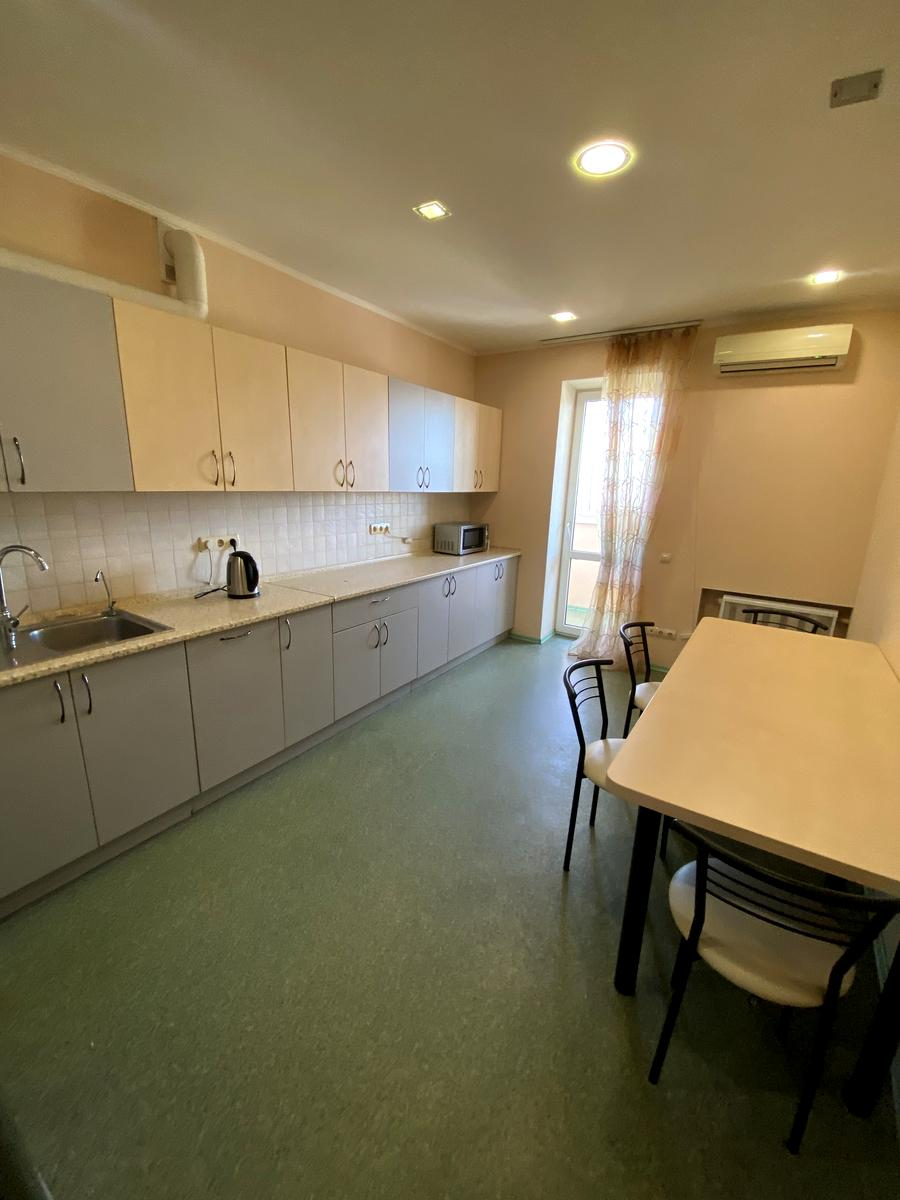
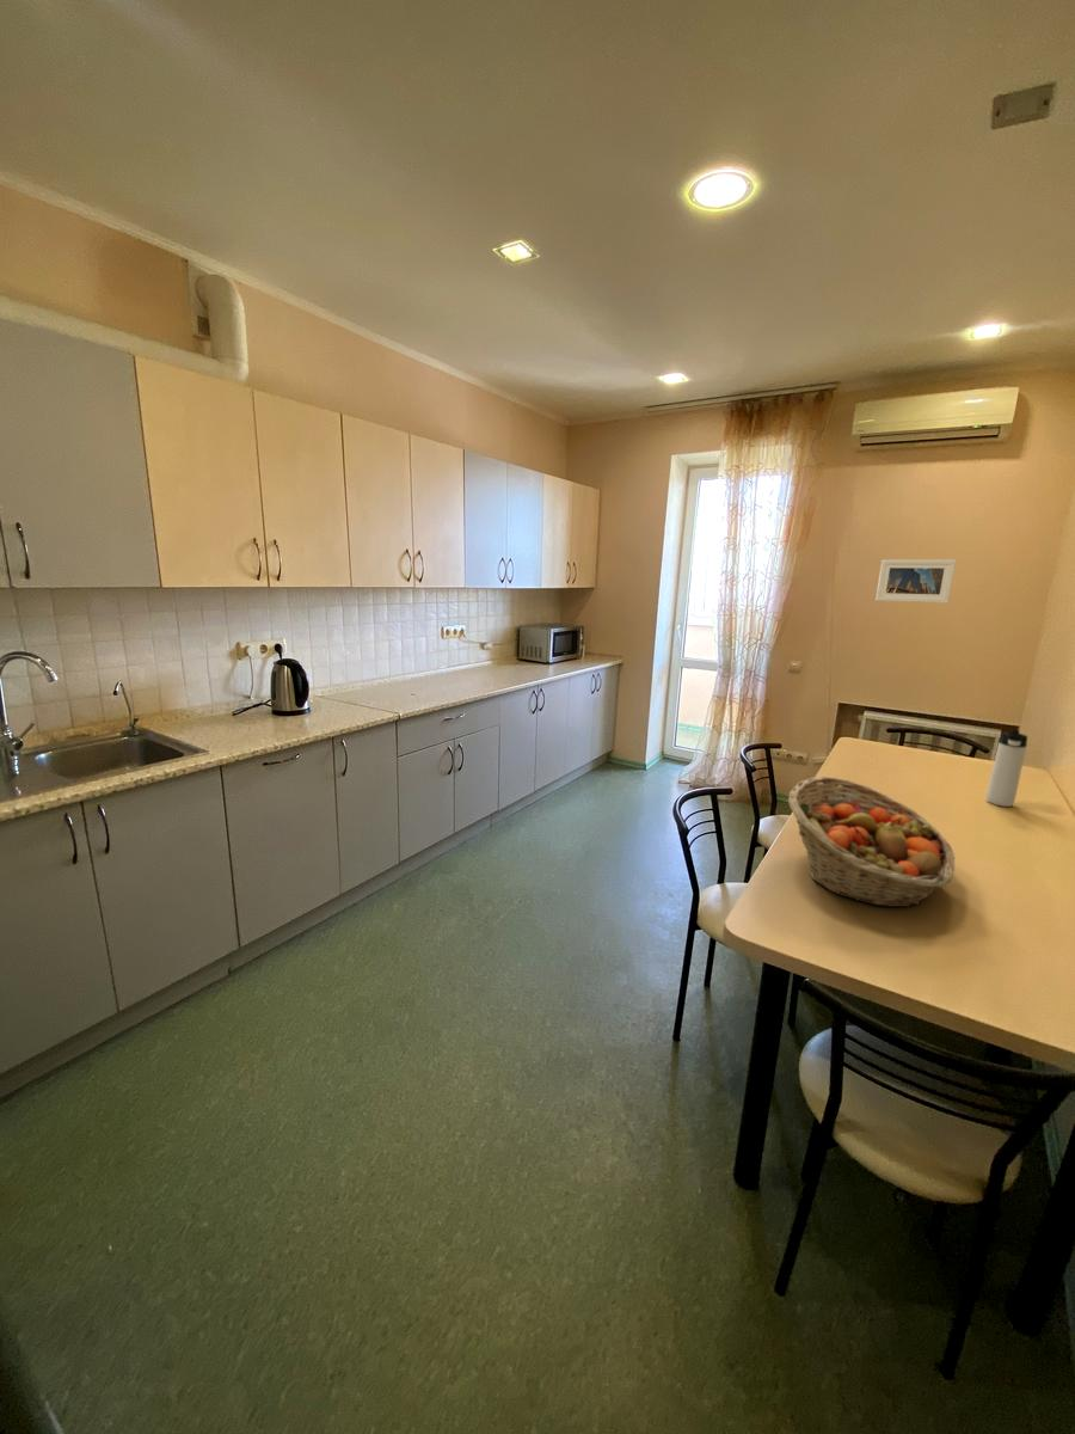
+ thermos bottle (1007, 768)
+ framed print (914, 581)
+ fruit basket (866, 836)
